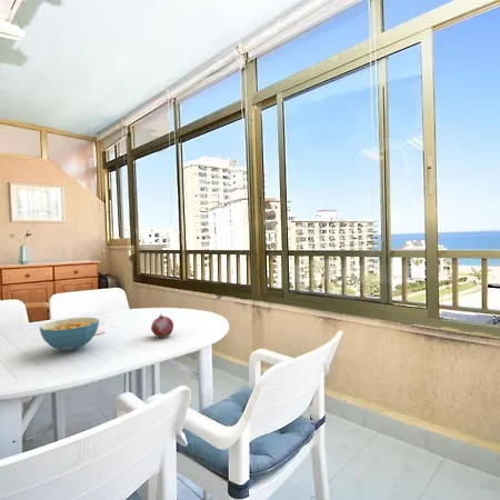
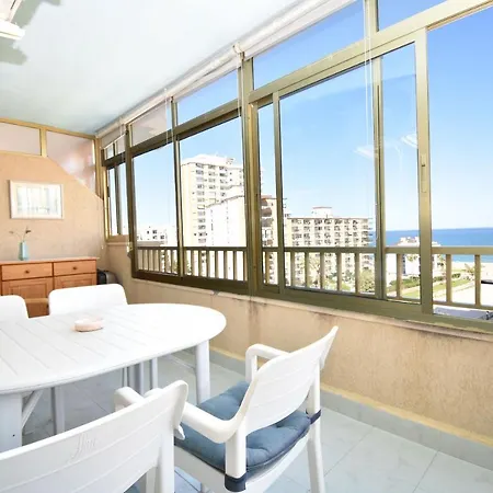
- cereal bowl (70, 336)
- fruit (162, 323)
